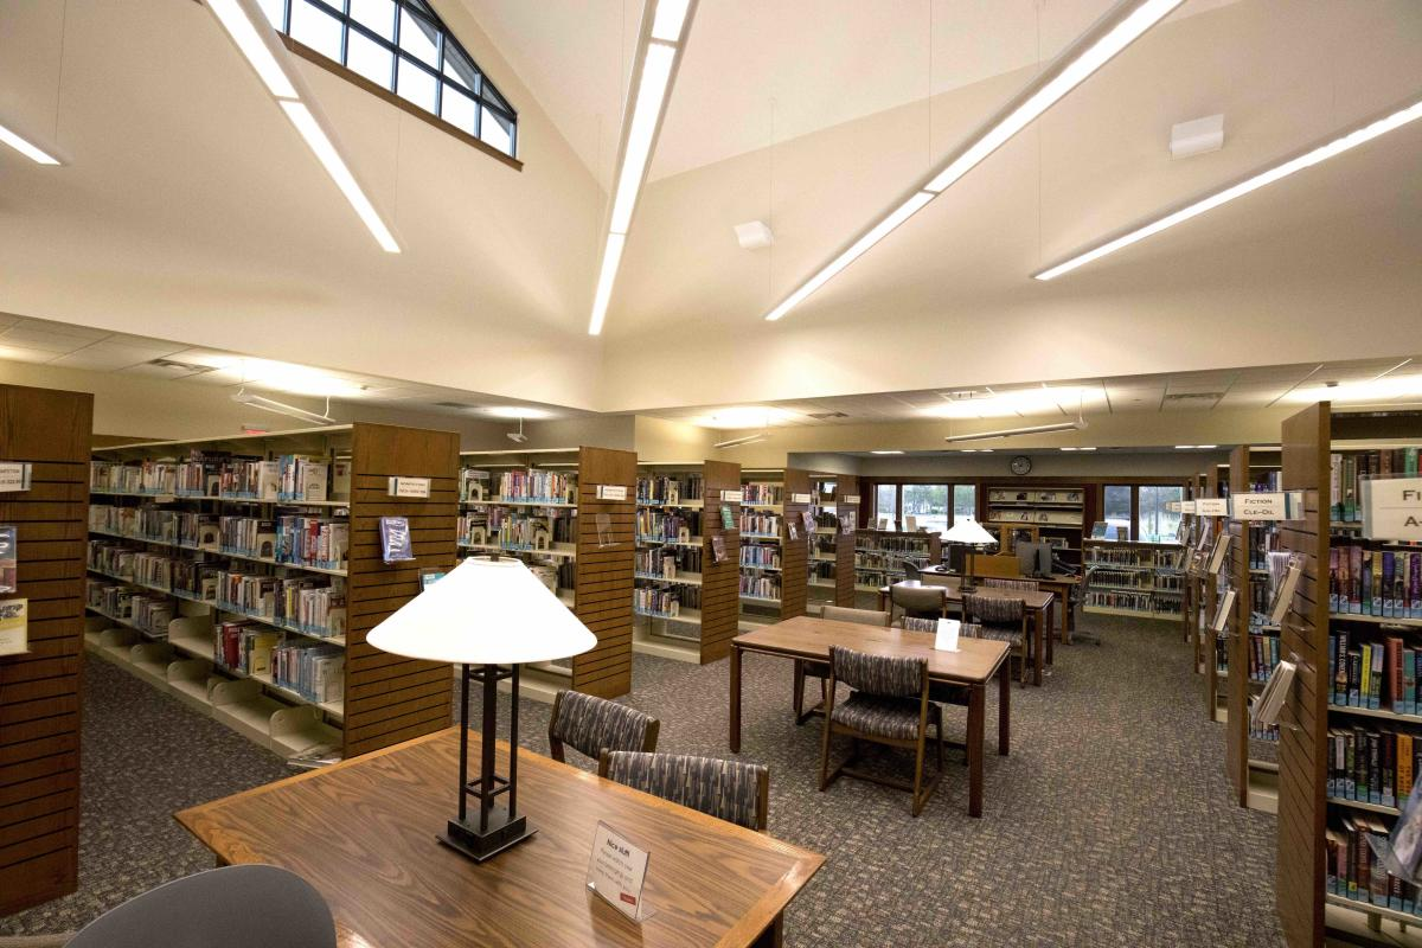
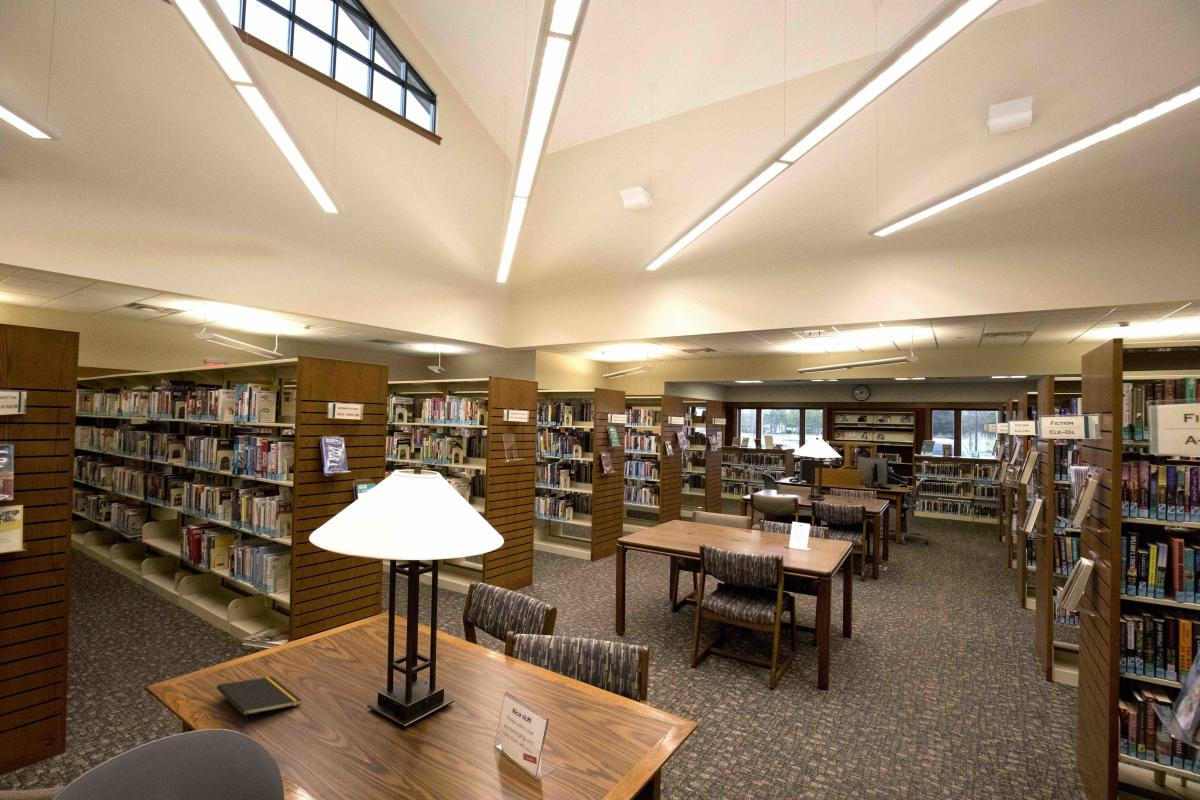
+ notepad (258, 694)
